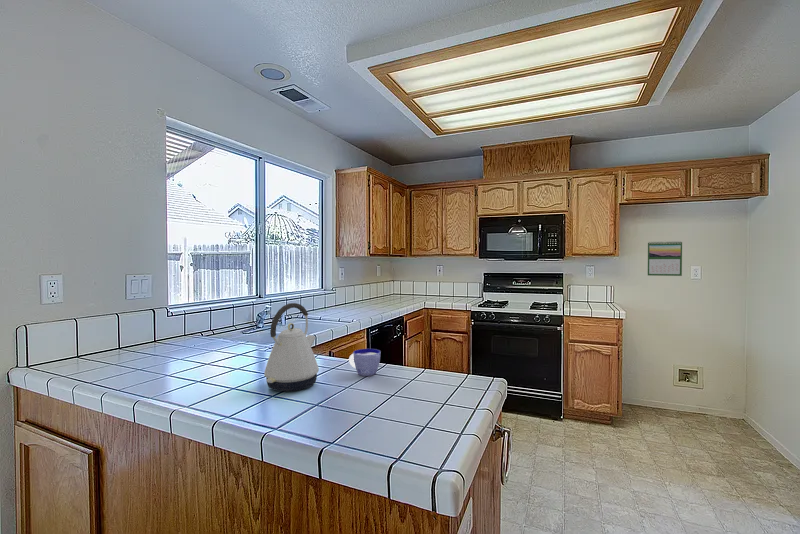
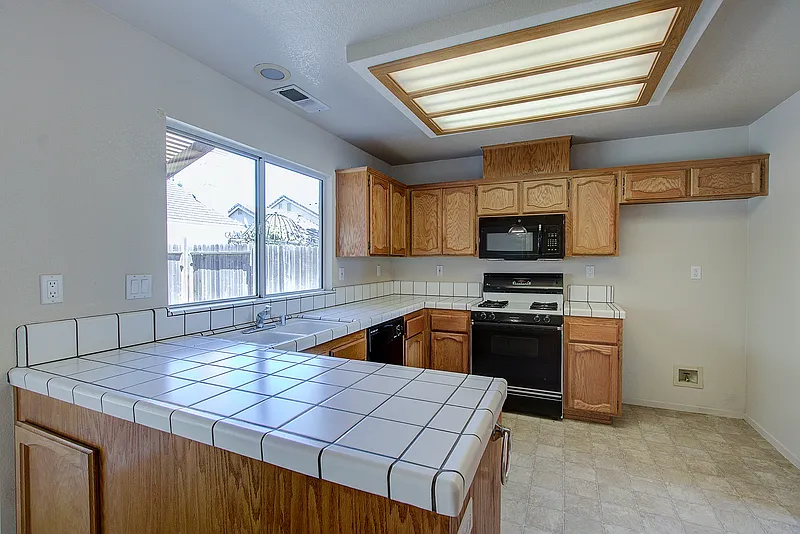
- kettle (293, 343)
- cup (363, 362)
- calendar (664, 258)
